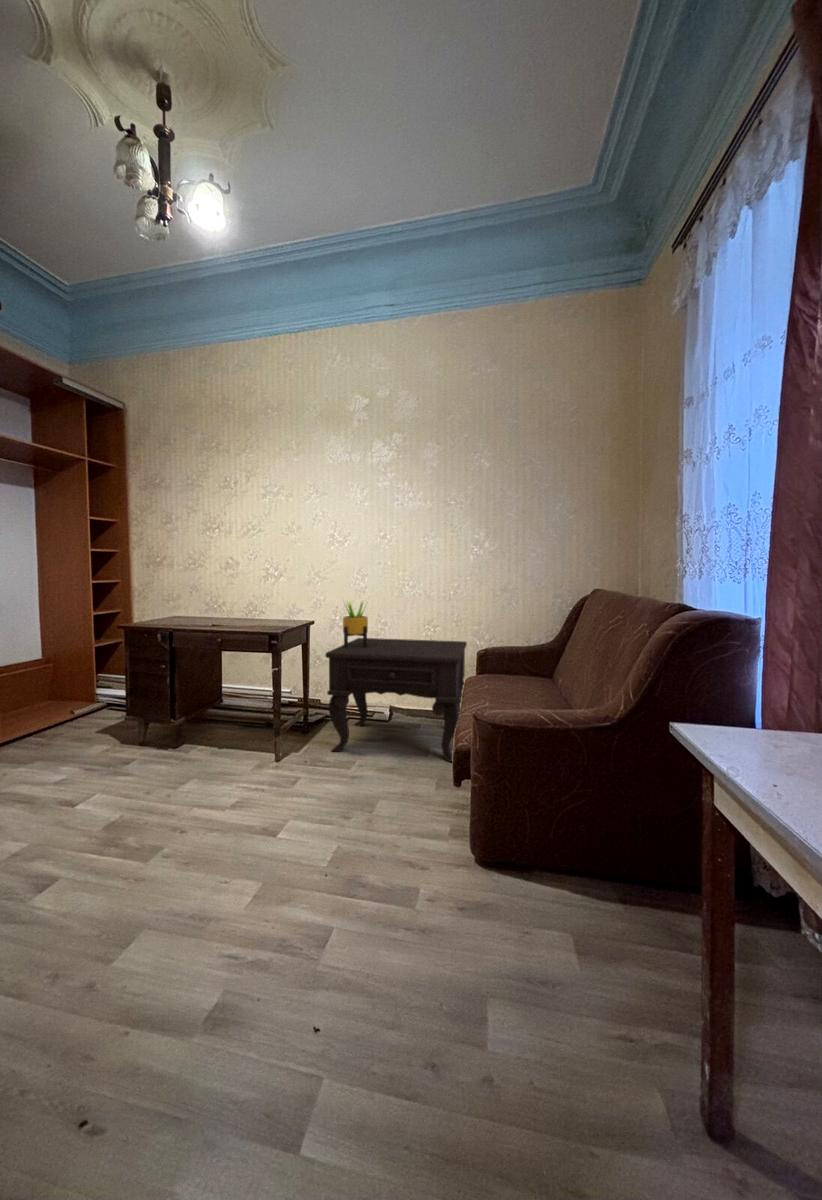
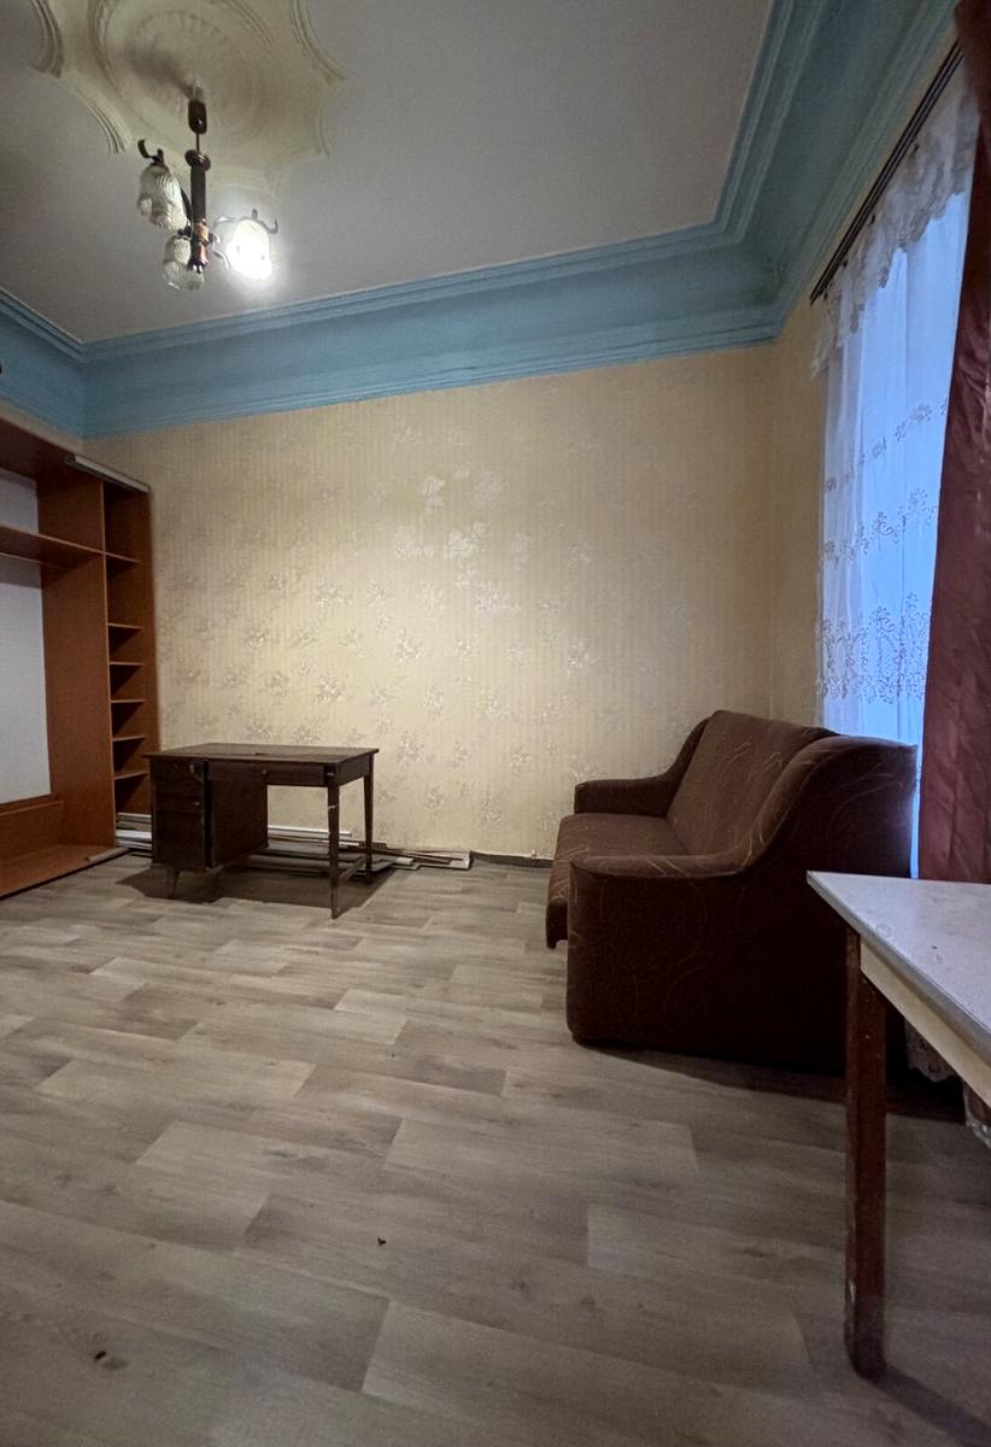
- potted plant (355, 623)
- side table (401, 693)
